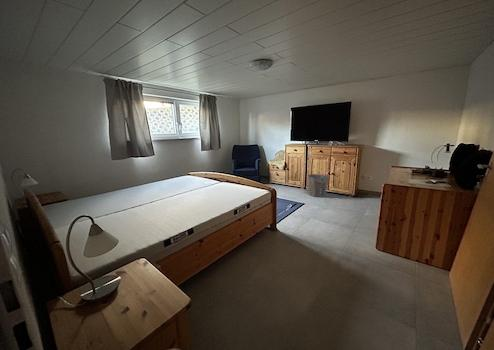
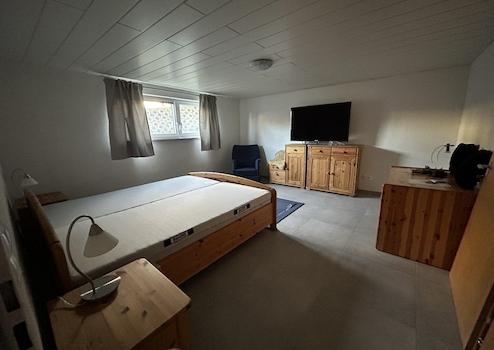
- waste bin (317, 185)
